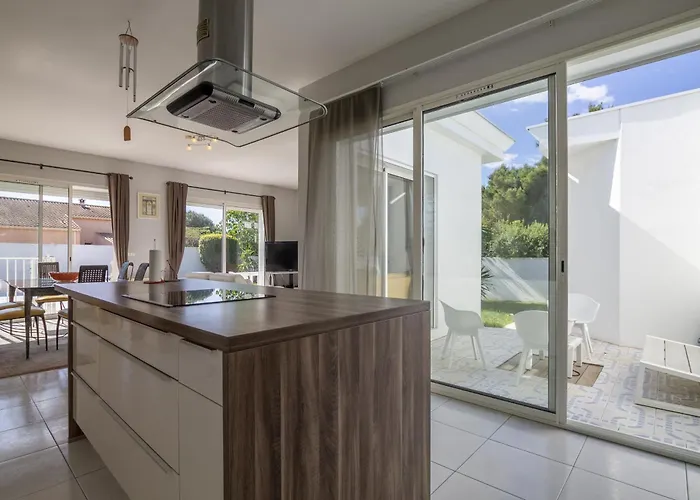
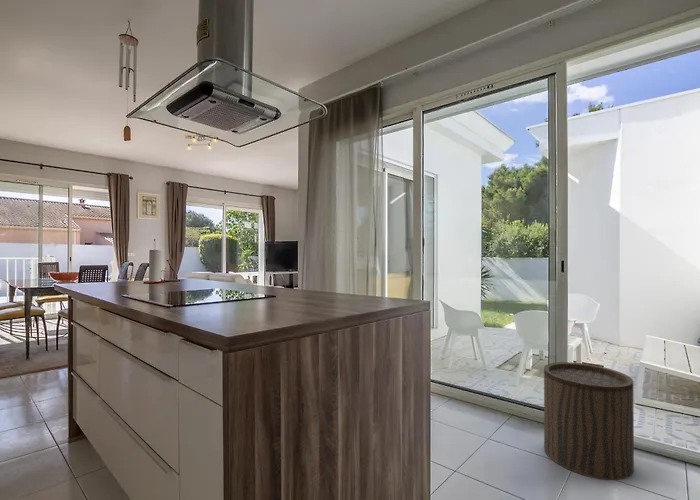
+ stool (586, 415)
